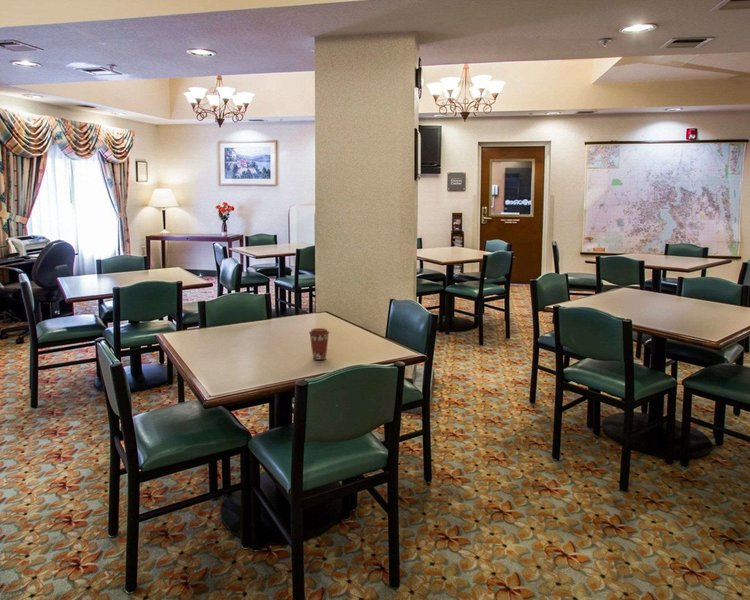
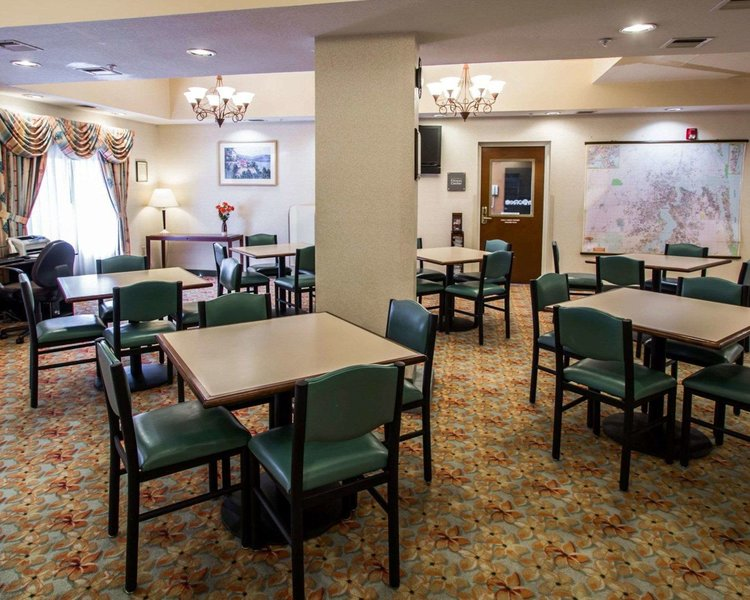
- coffee cup (319, 344)
